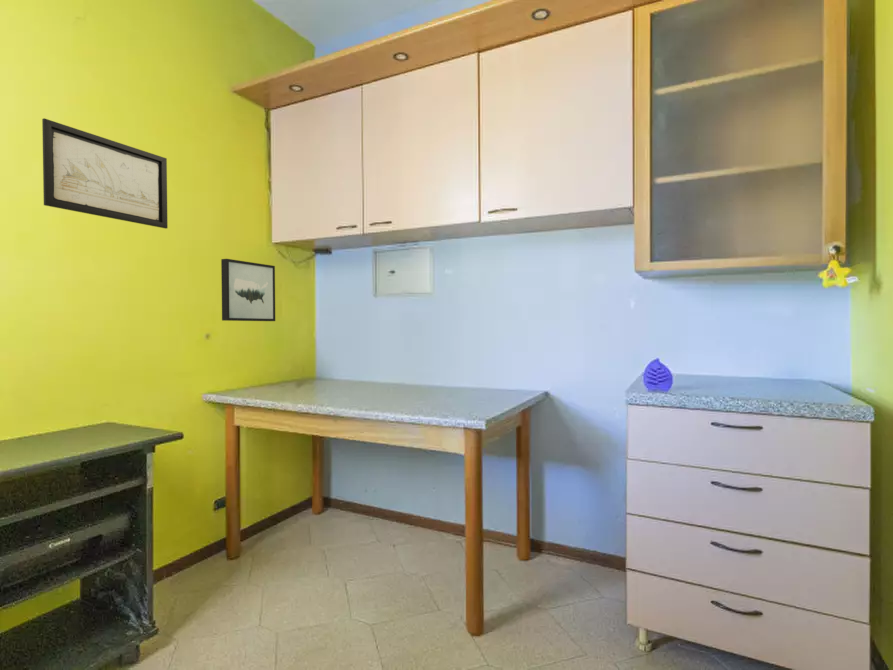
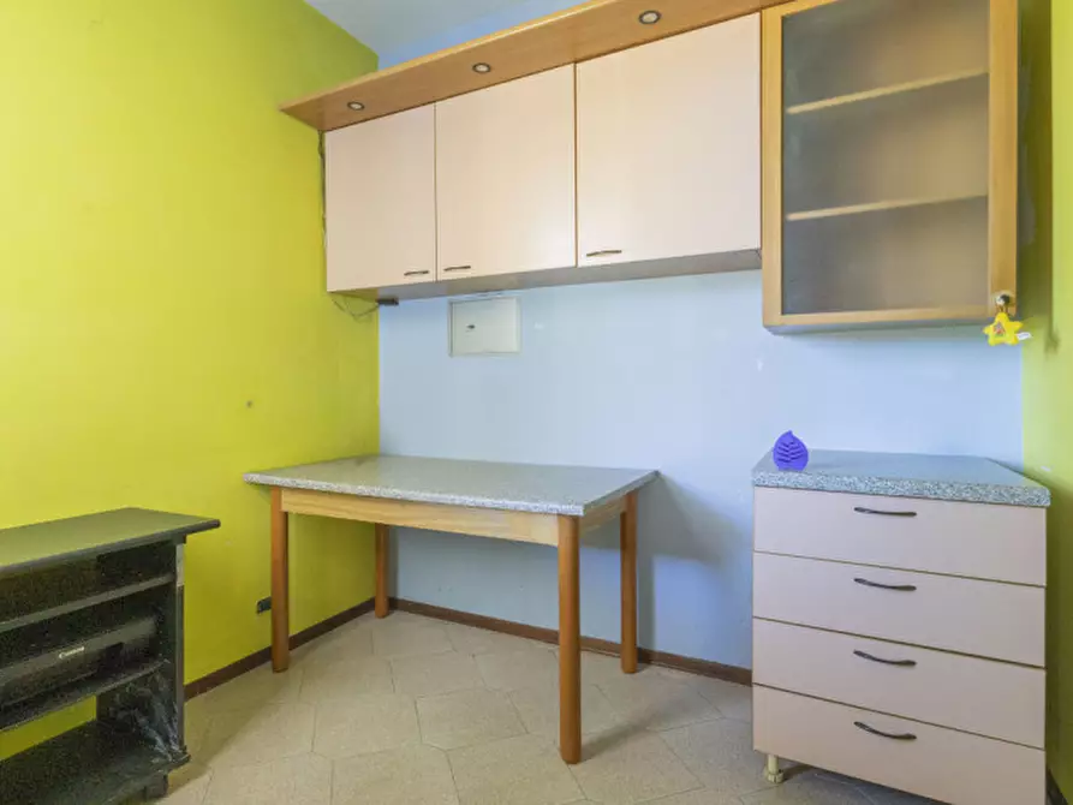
- wall art (111, 179)
- wall art (249, 291)
